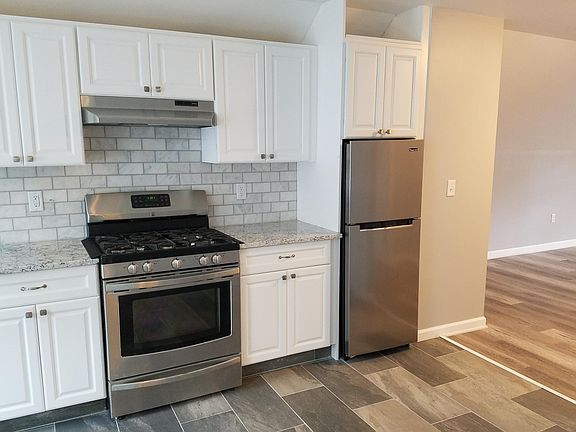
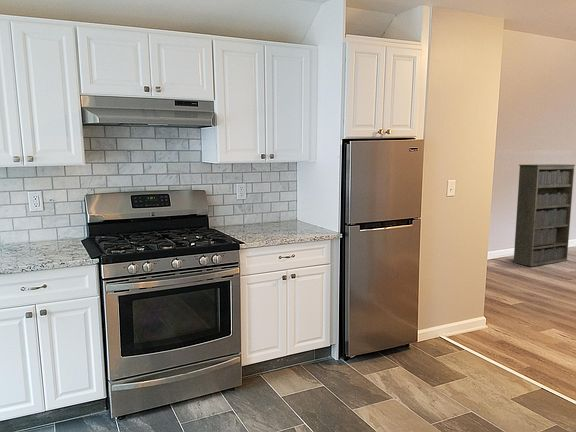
+ bookshelf (543, 213)
